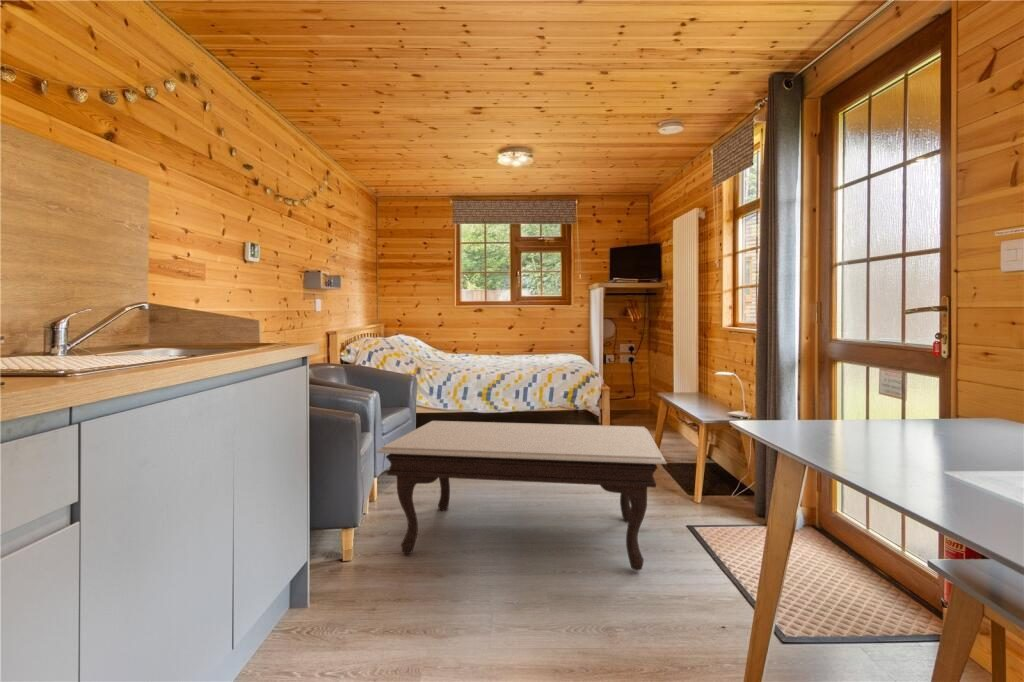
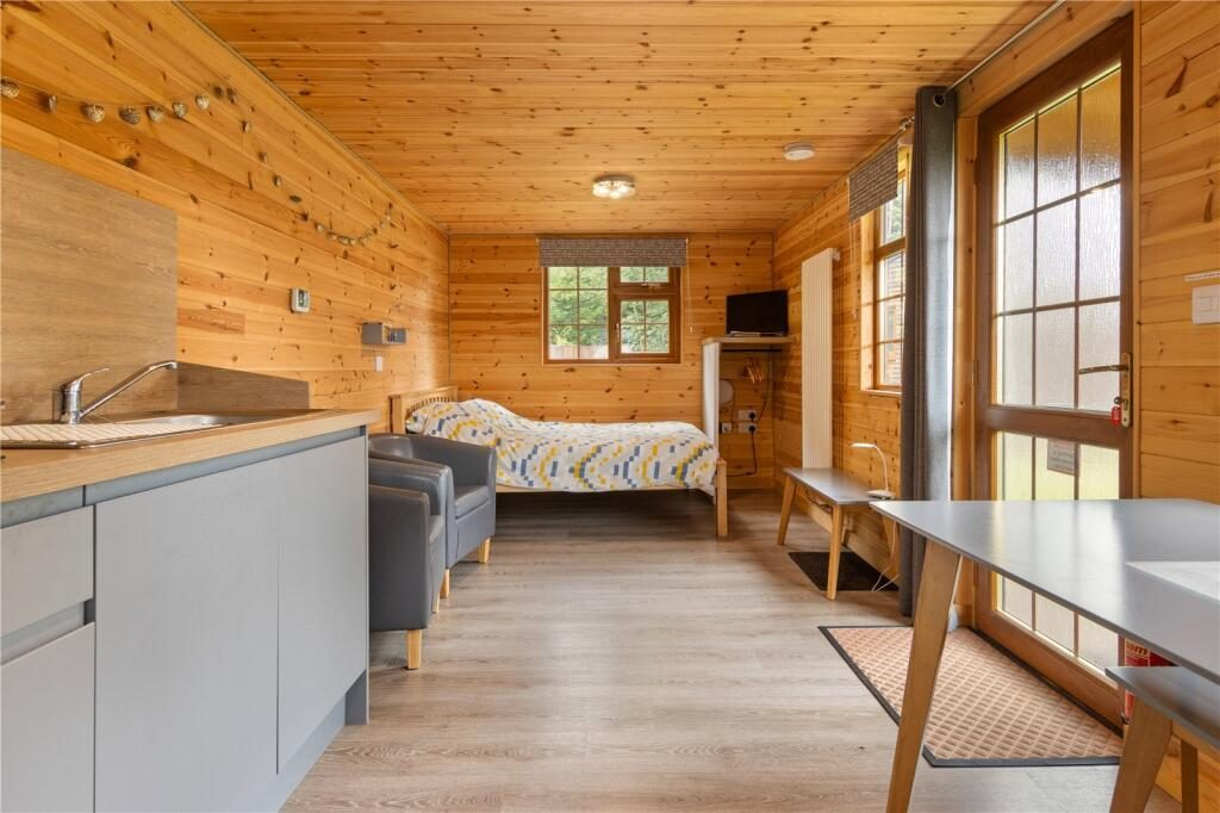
- coffee table (526, 481)
